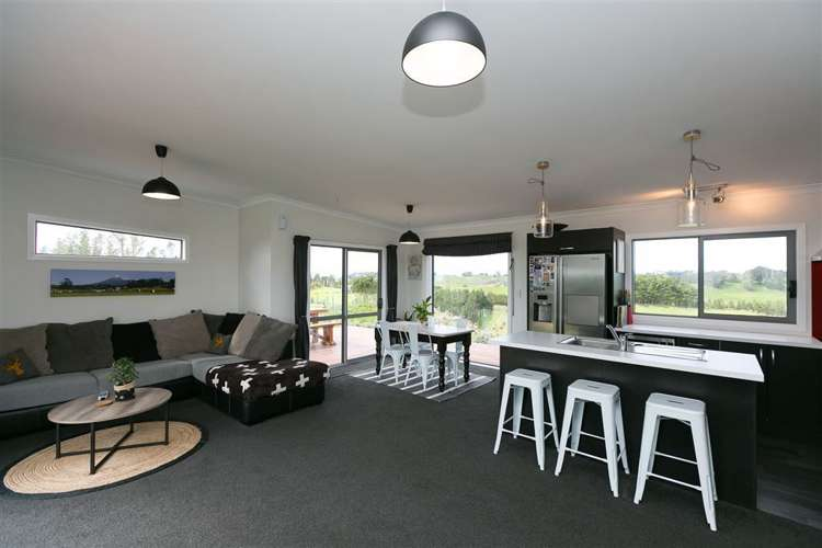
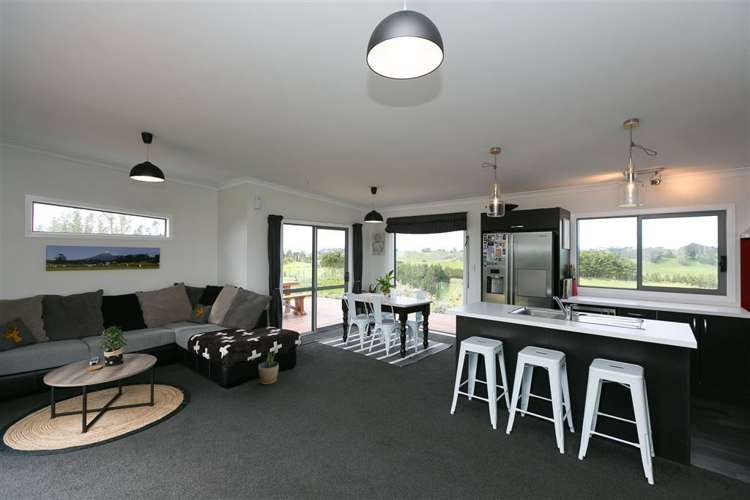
+ potted plant (268, 364)
